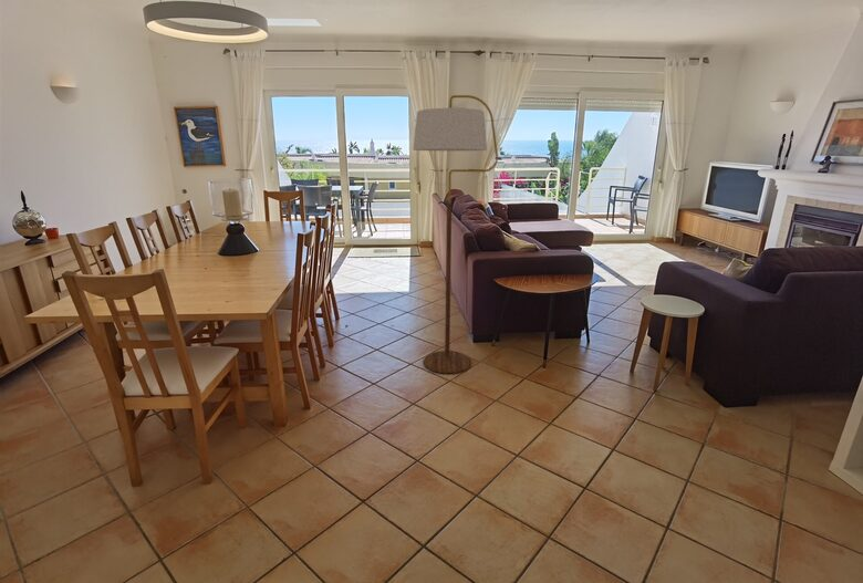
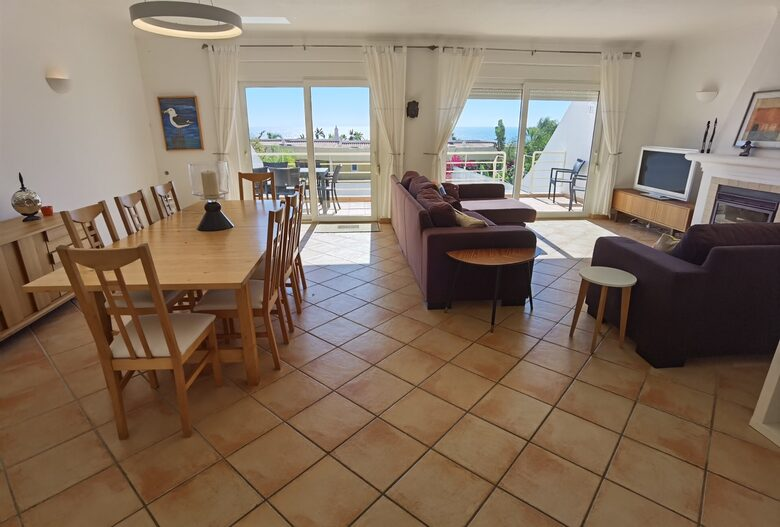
- floor lamp (450, 240)
